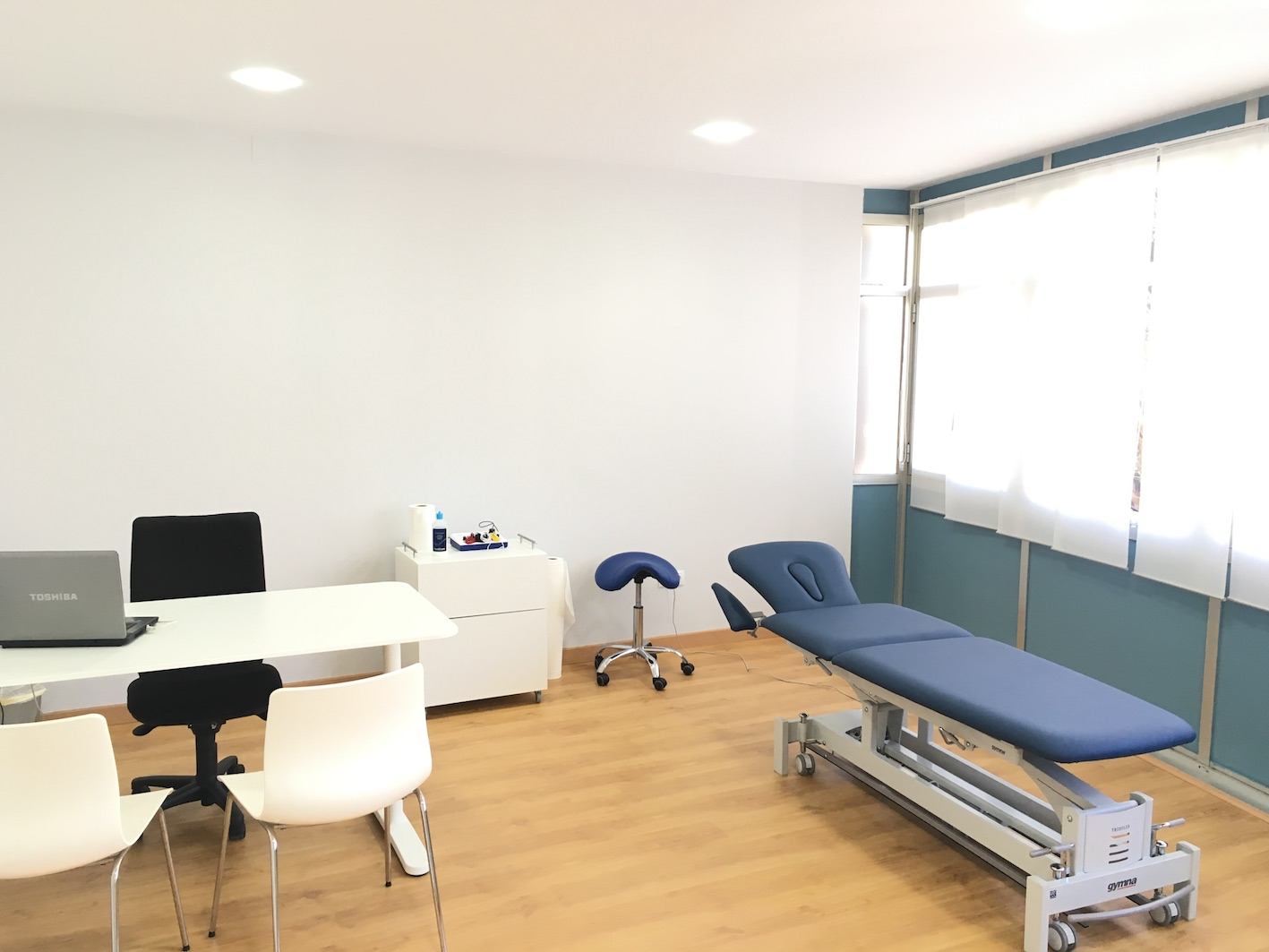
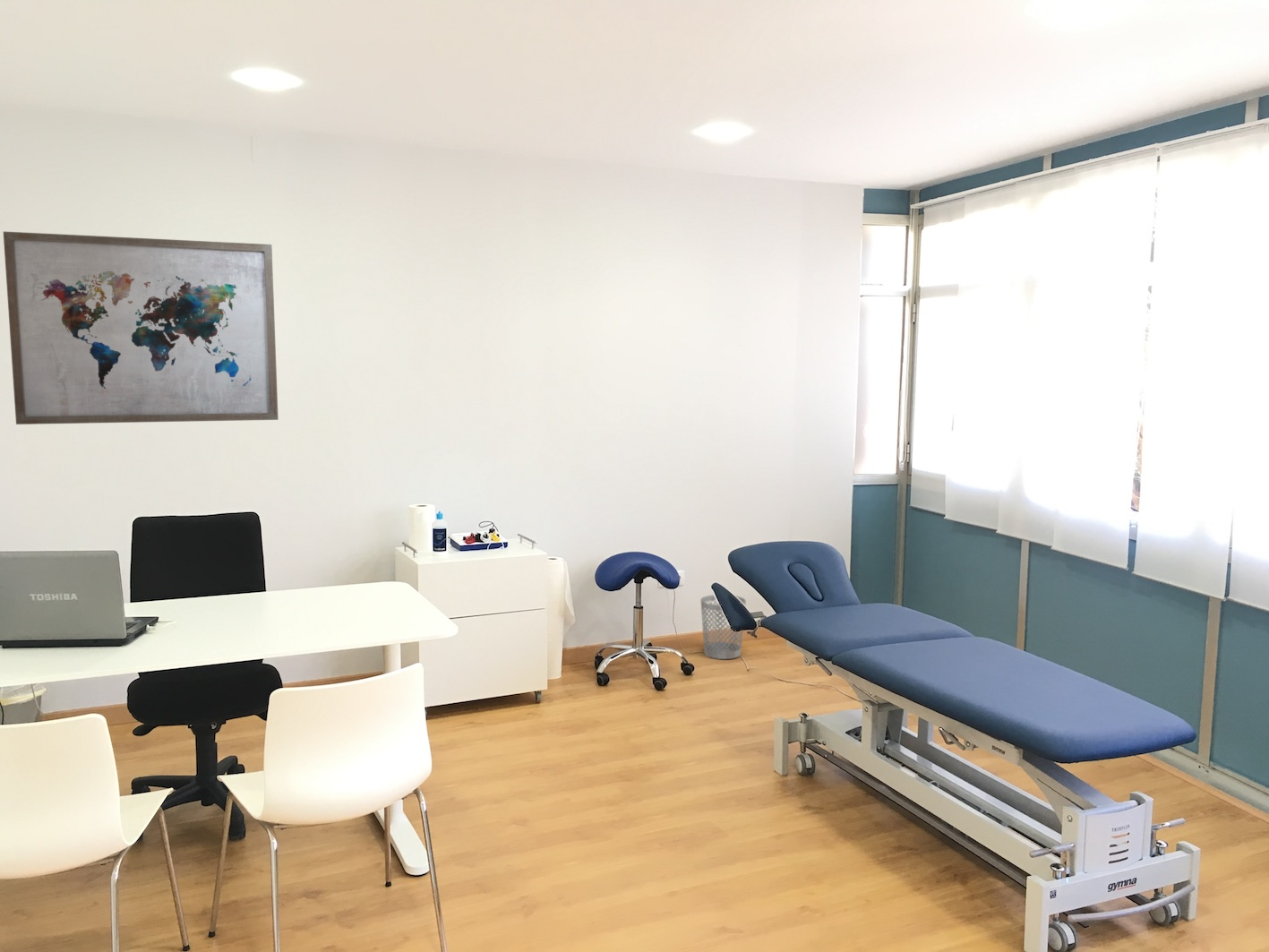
+ wastebasket (723, 627)
+ wall art (149, 330)
